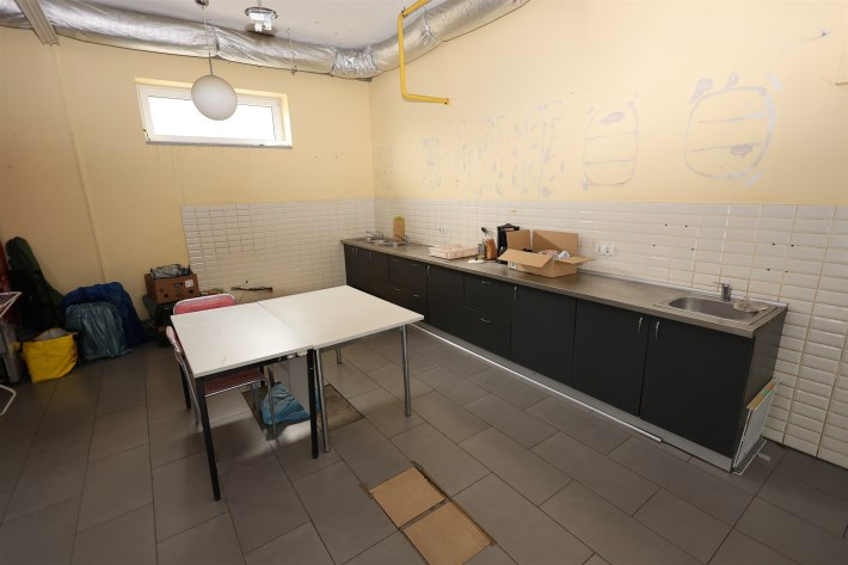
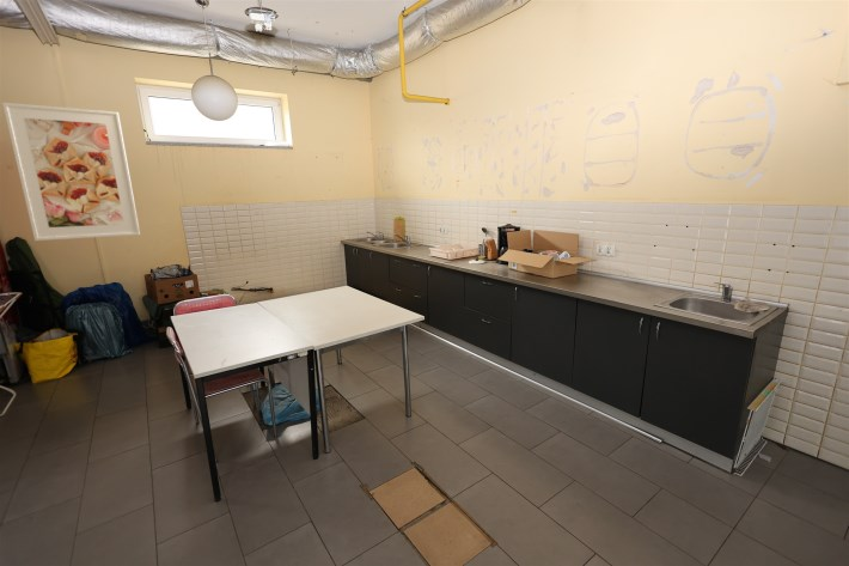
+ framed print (78, 175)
